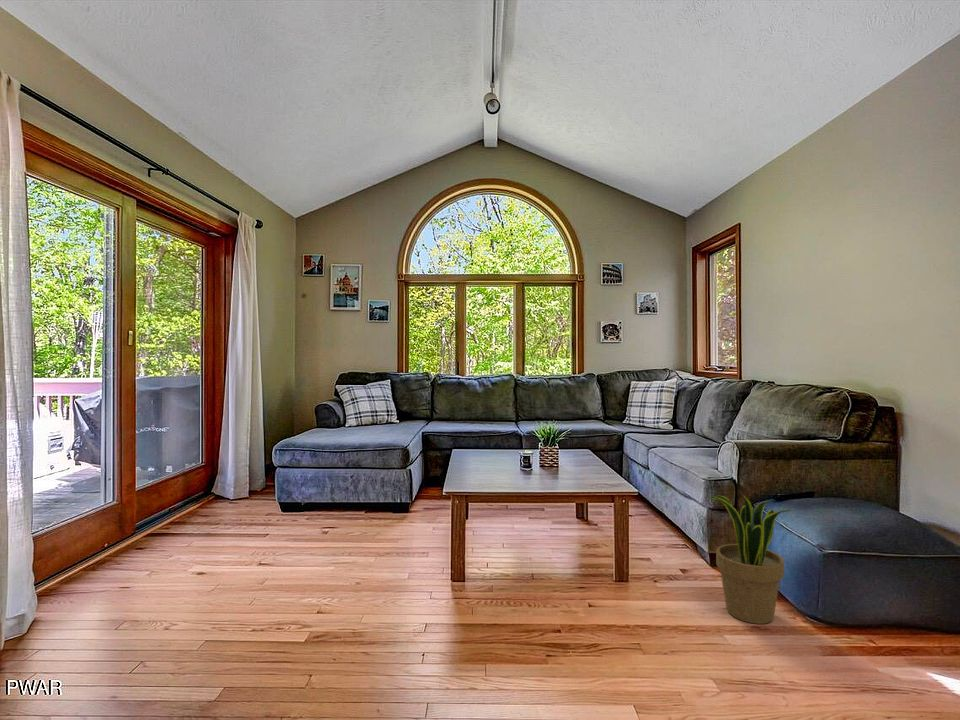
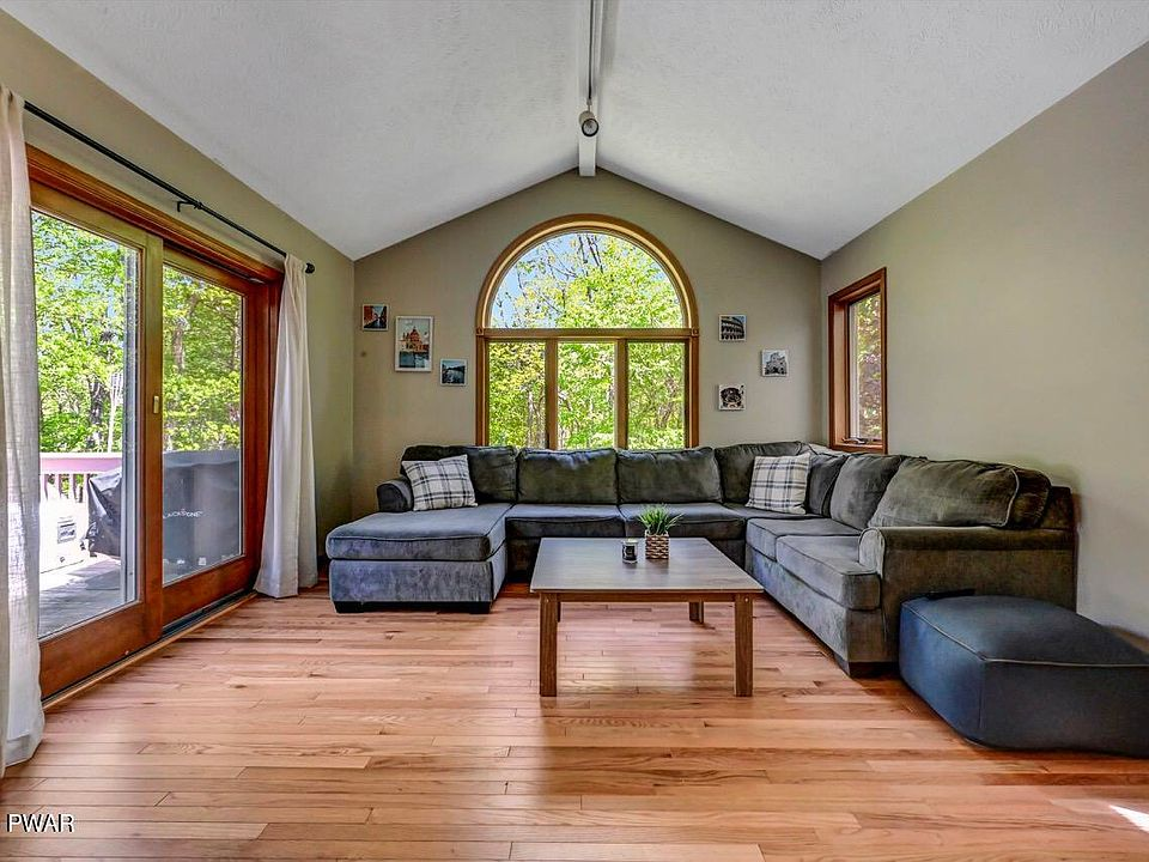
- potted plant (746, 553)
